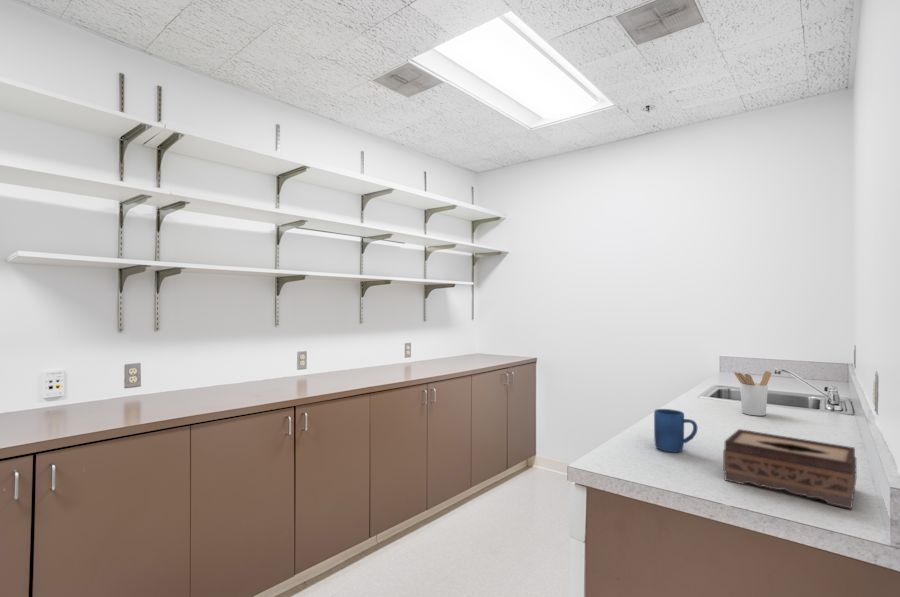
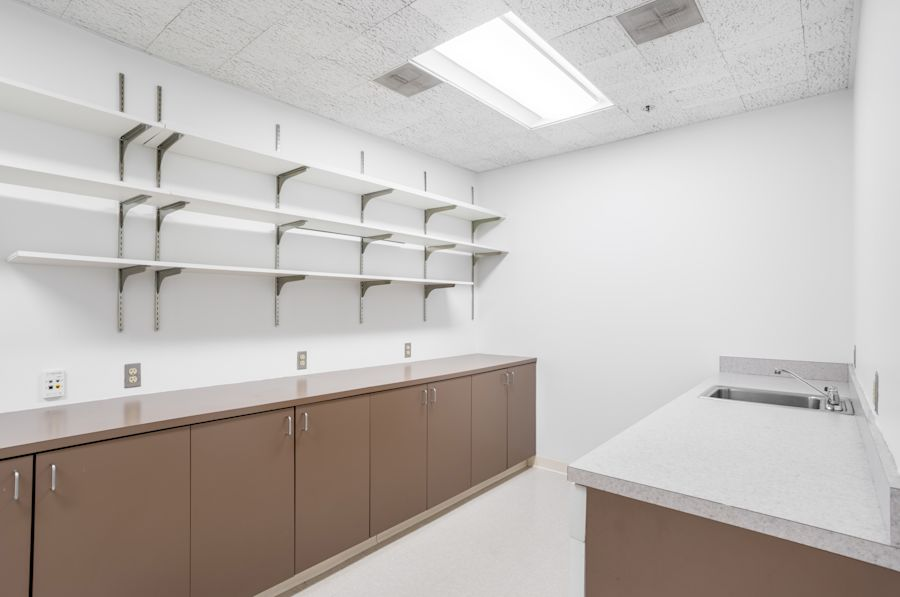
- utensil holder (750, 391)
- mug (675, 431)
- tissue box (788, 464)
